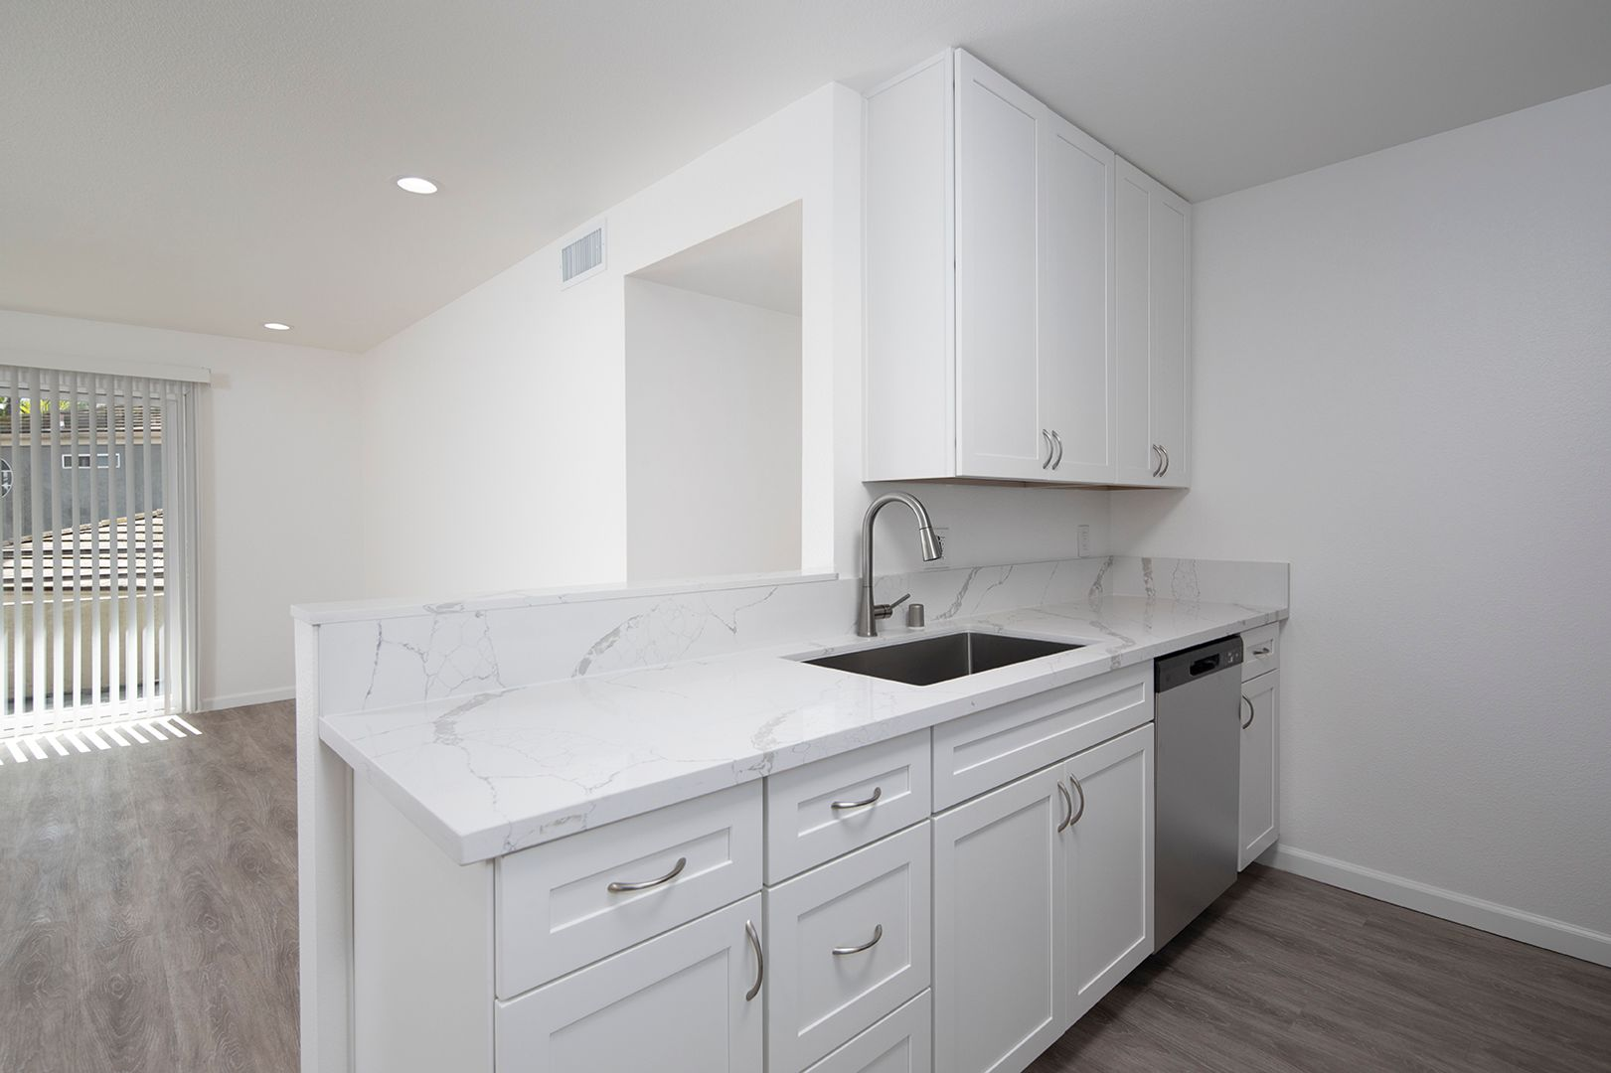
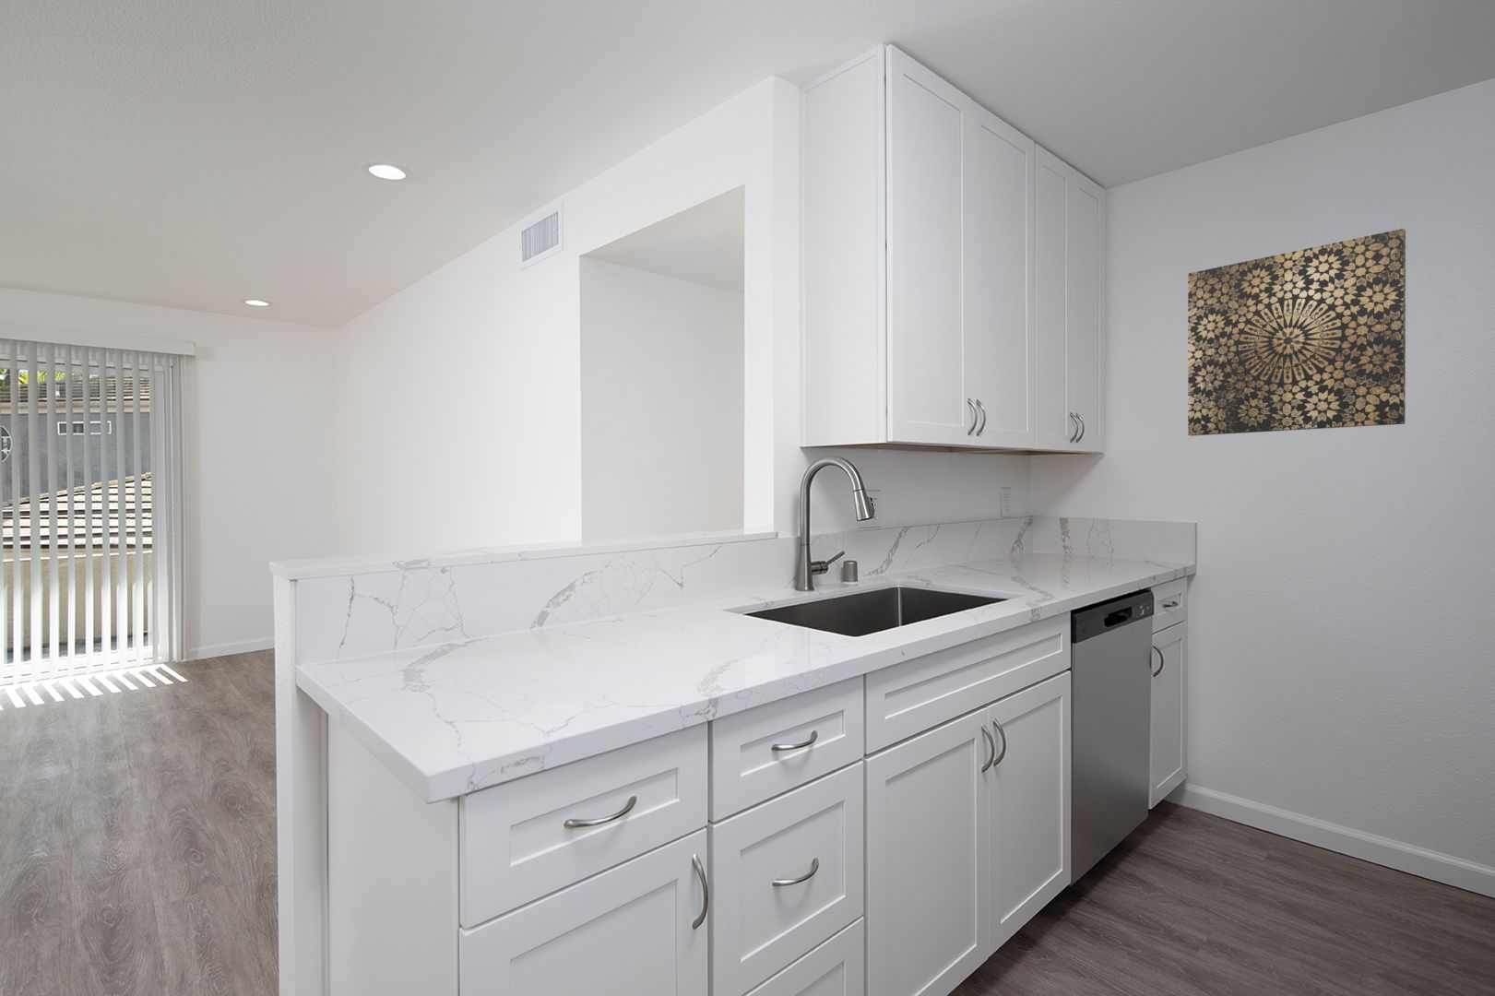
+ wall art (1286, 342)
